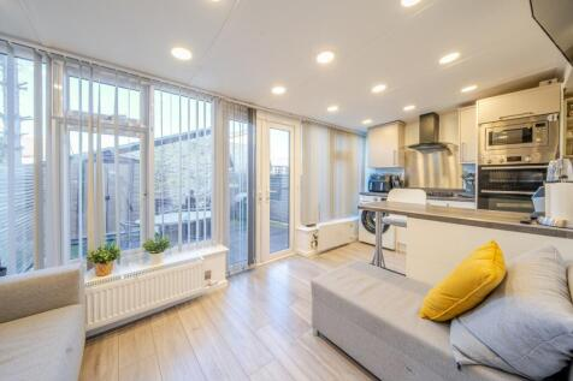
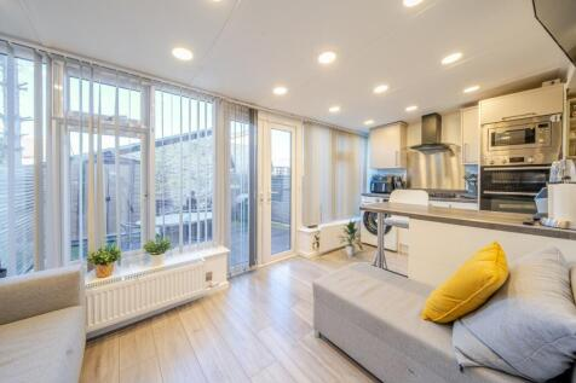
+ indoor plant (351, 237)
